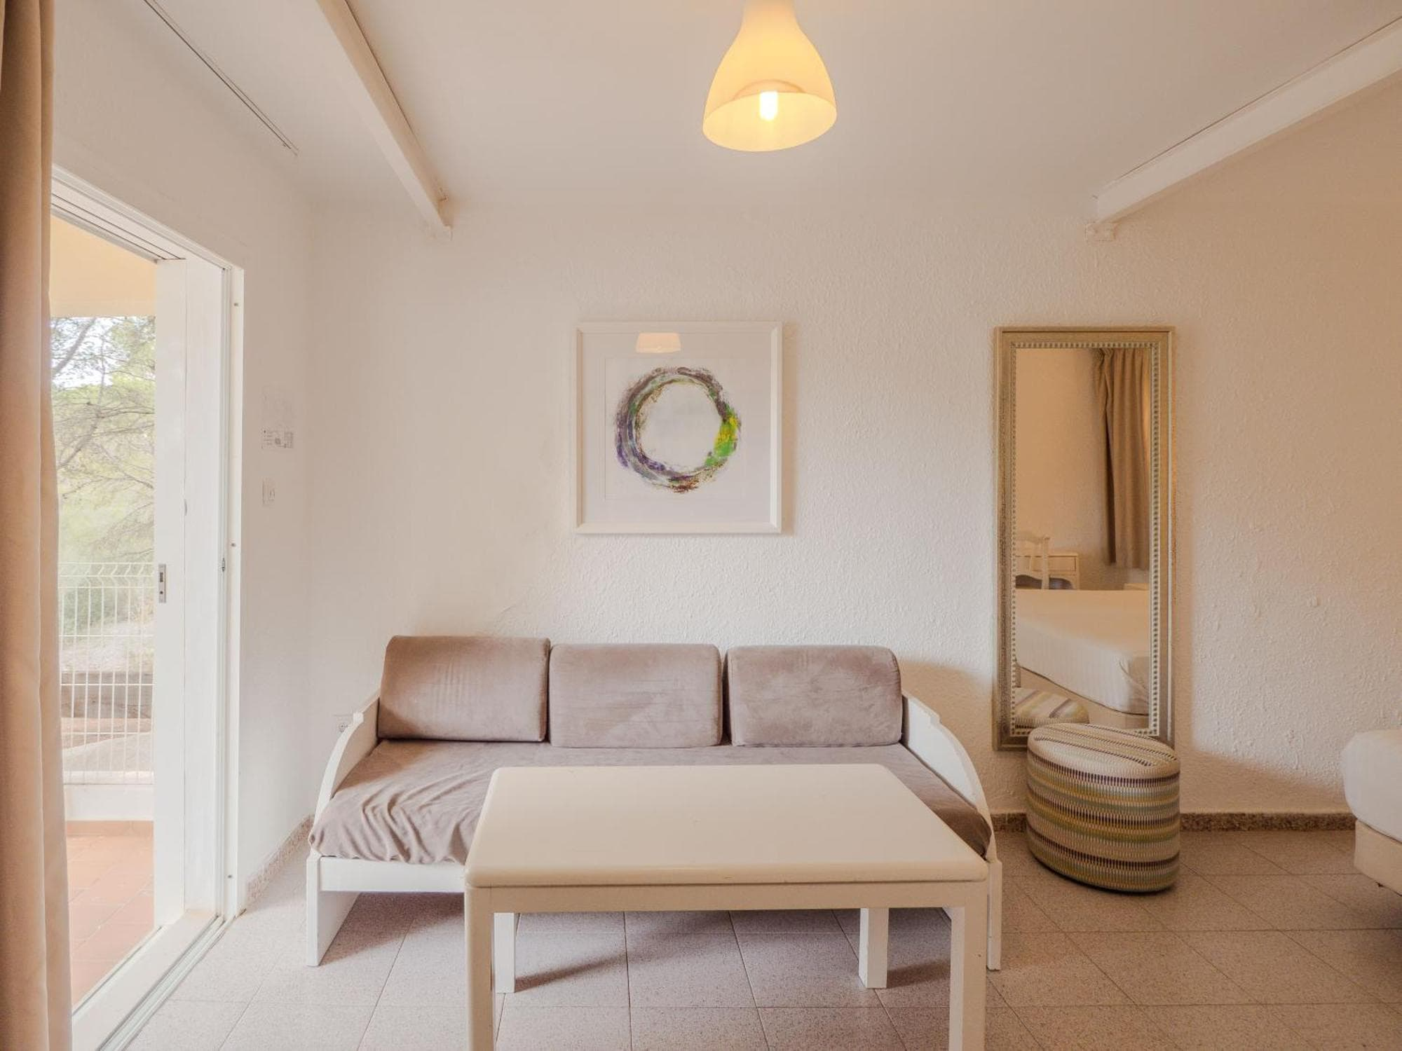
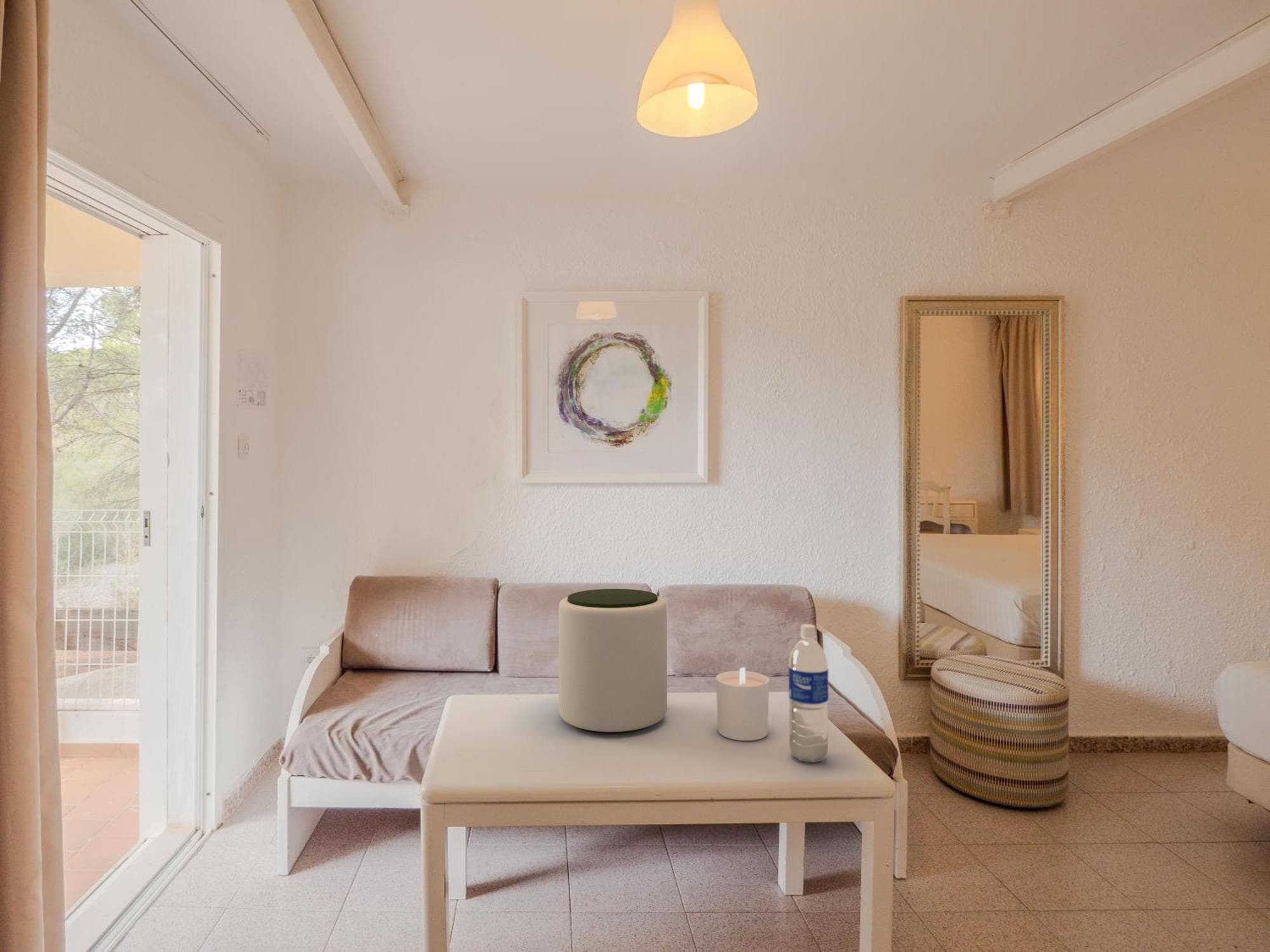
+ candle (742, 699)
+ water bottle (808, 691)
+ plant pot (613, 656)
